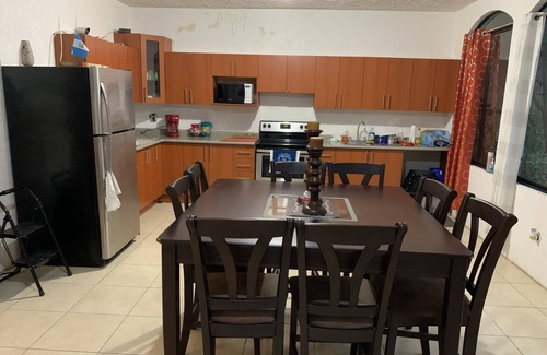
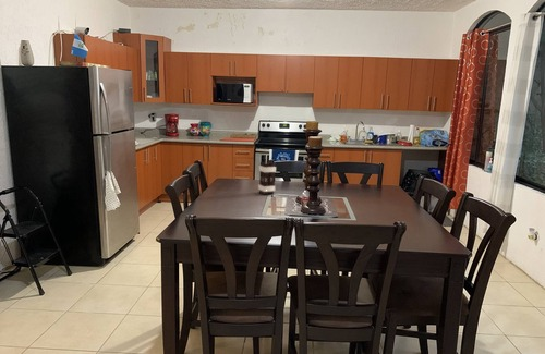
+ dynamite (267, 173)
